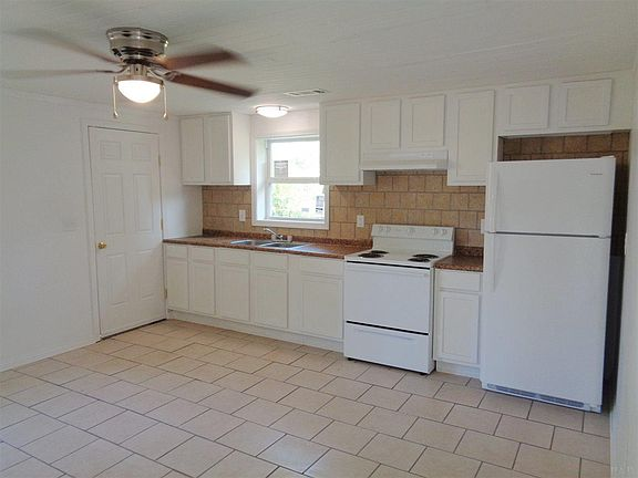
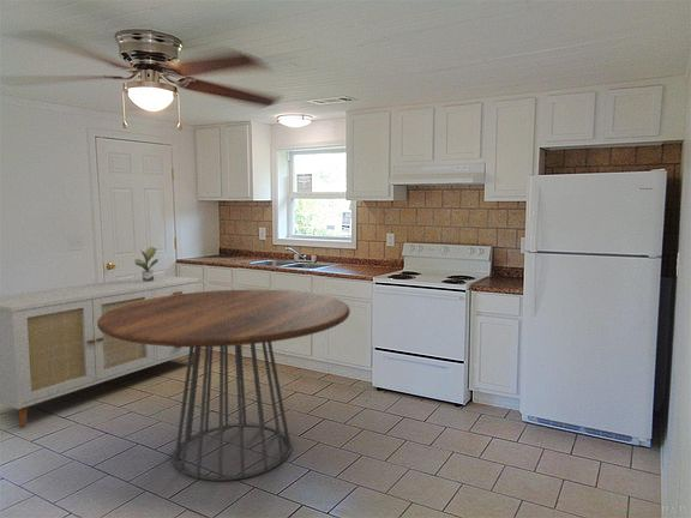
+ sideboard (102, 337)
+ potted plant (144, 264)
+ dining table (227, 379)
